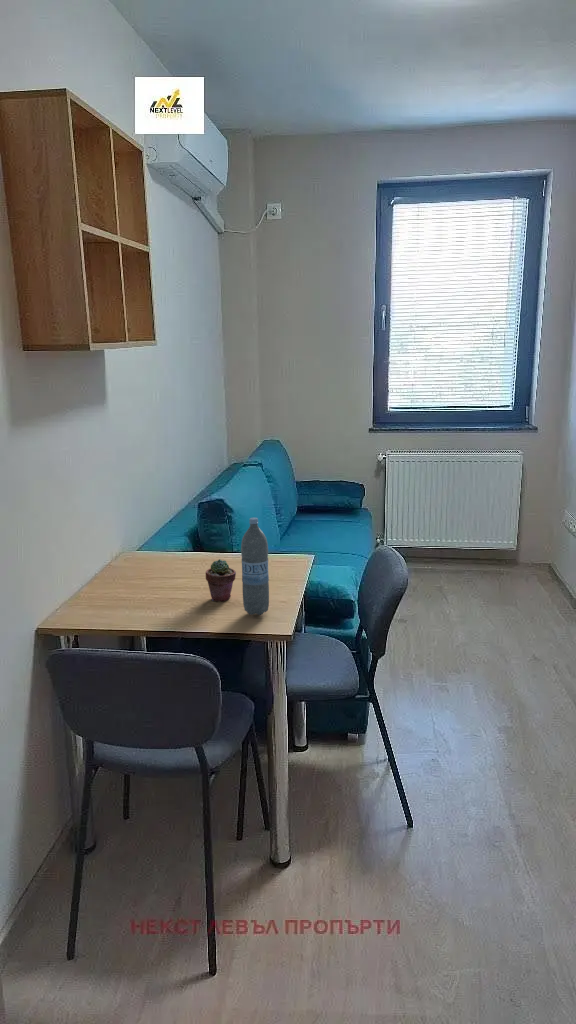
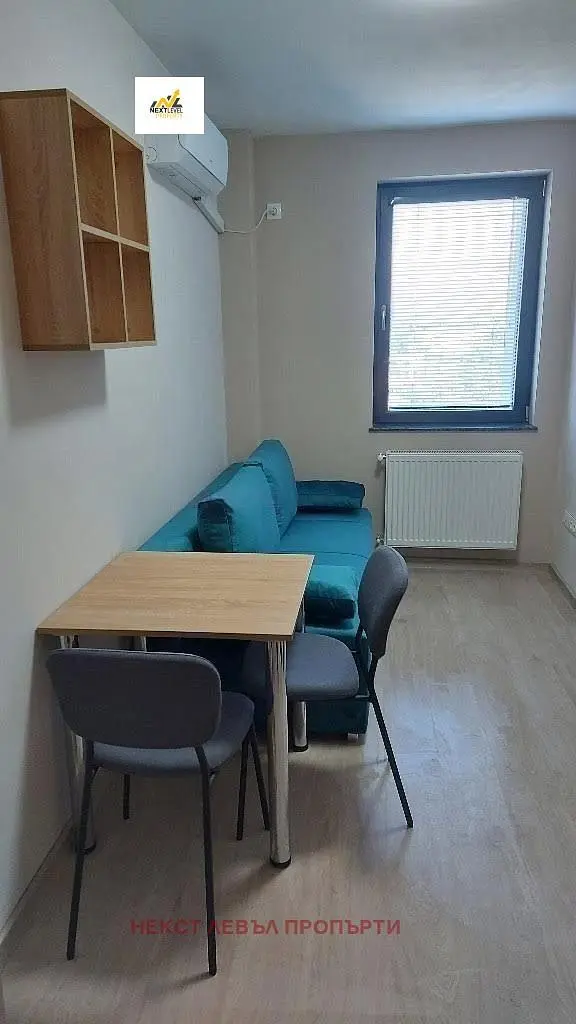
- water bottle (255, 566)
- potted succulent (220, 579)
